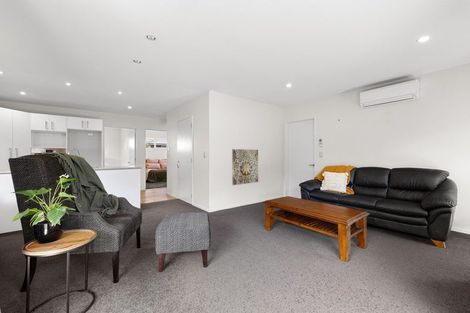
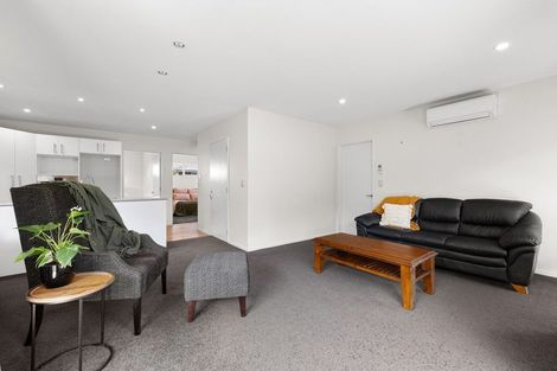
- wall art (245, 166)
